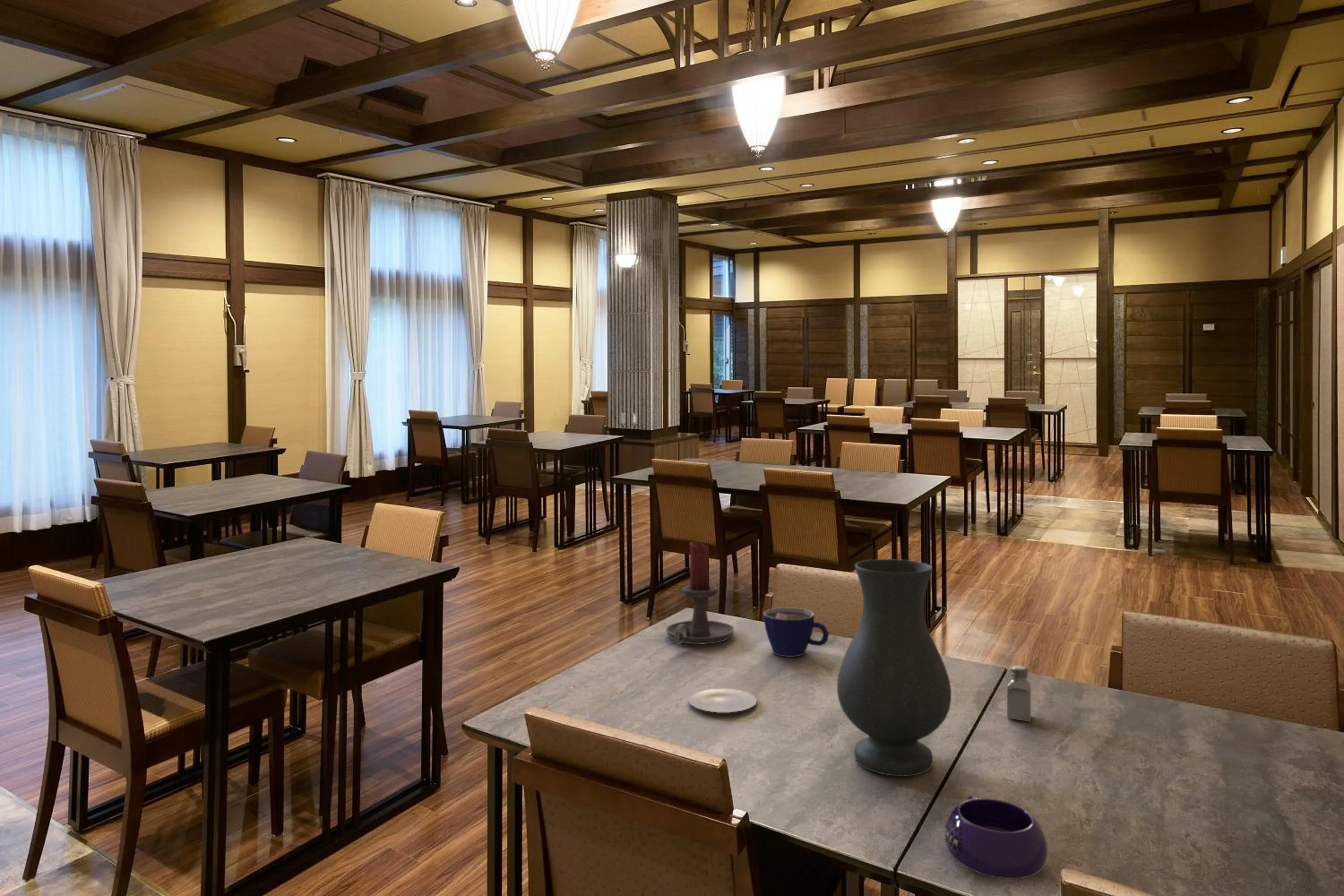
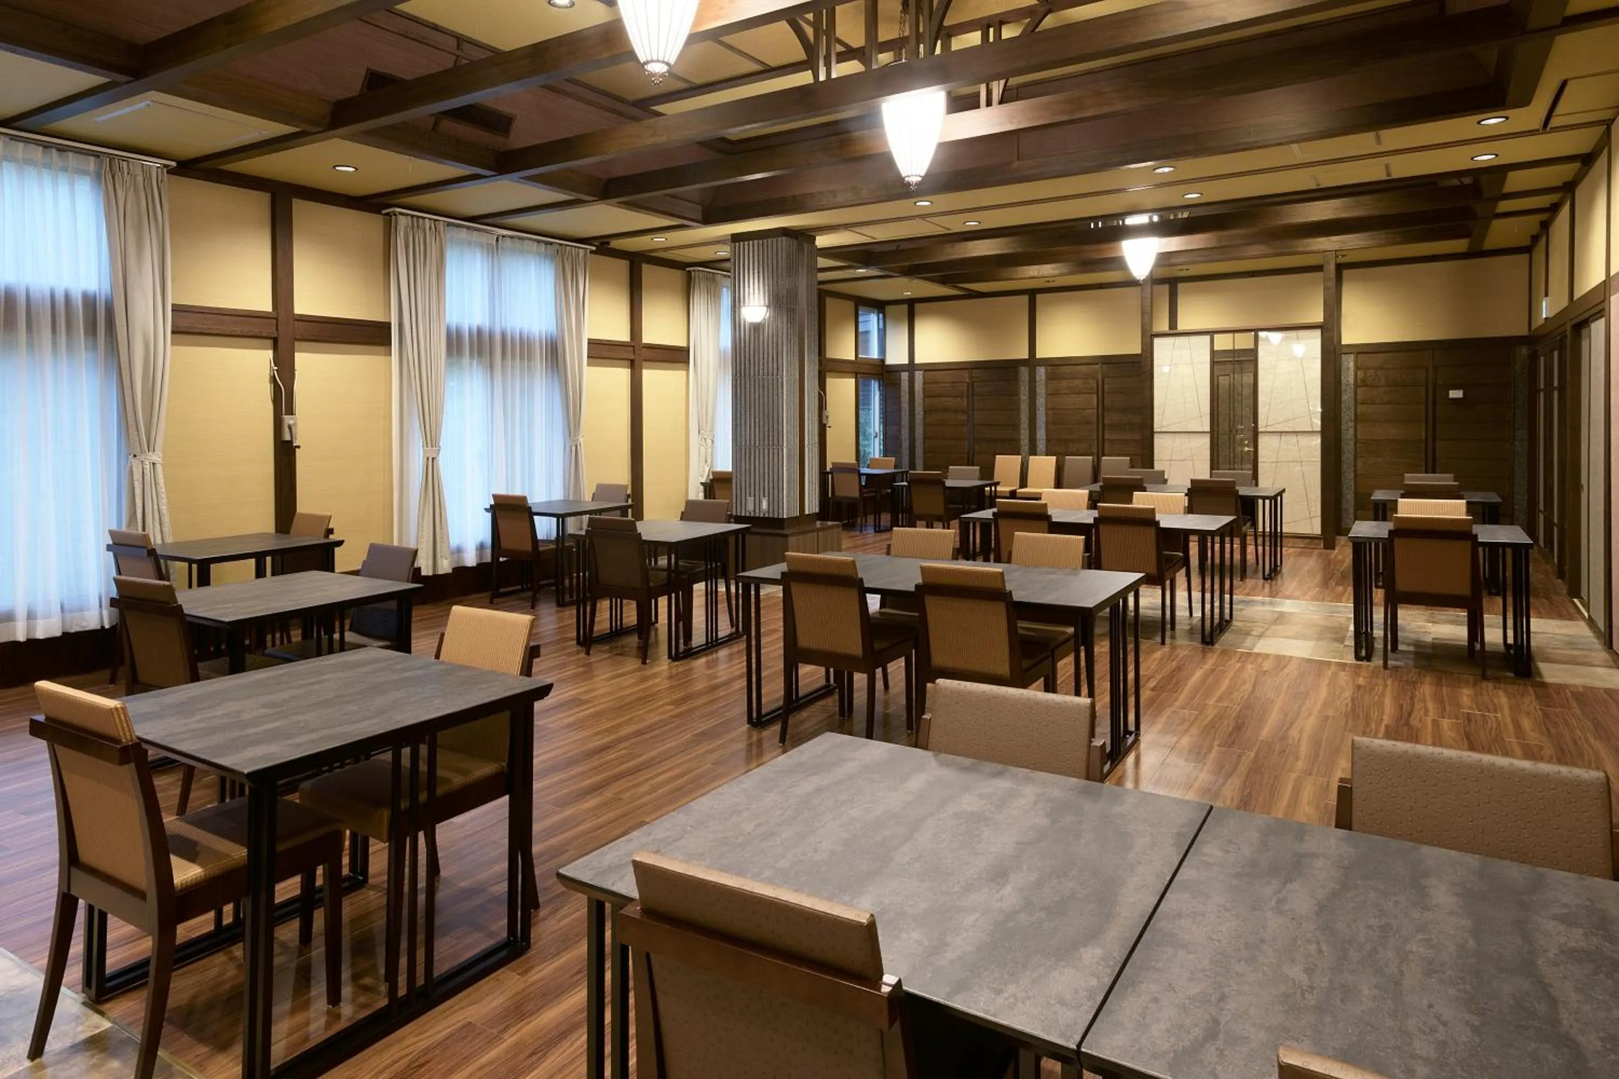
- candle holder (695, 591)
- vase (893, 663)
- plate (716, 689)
- saltshaker (1019, 692)
- bowl (991, 832)
- cup (797, 633)
